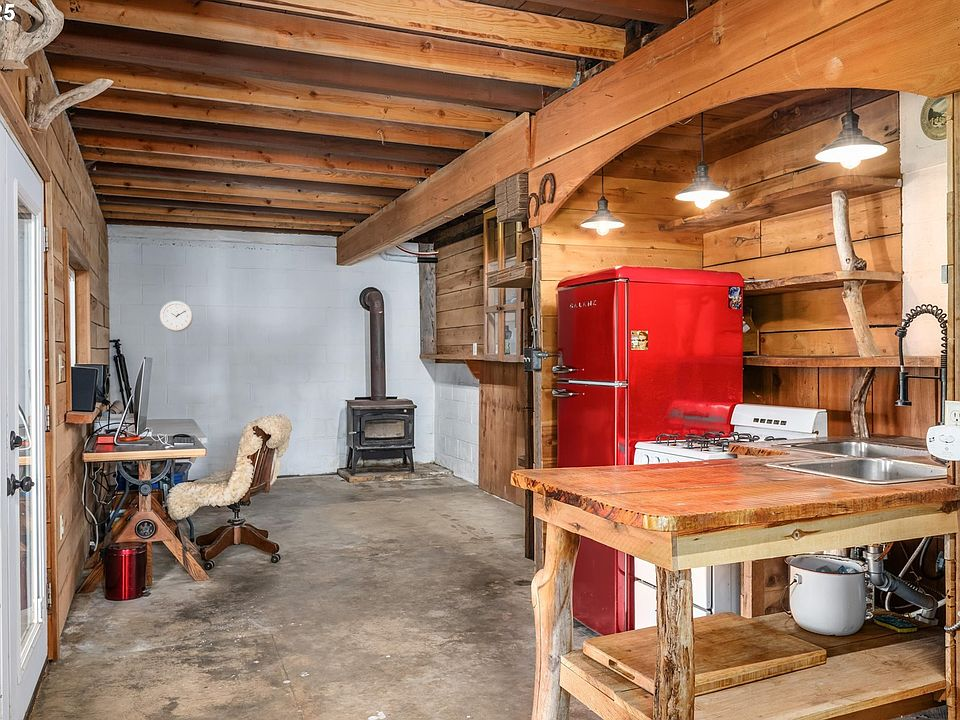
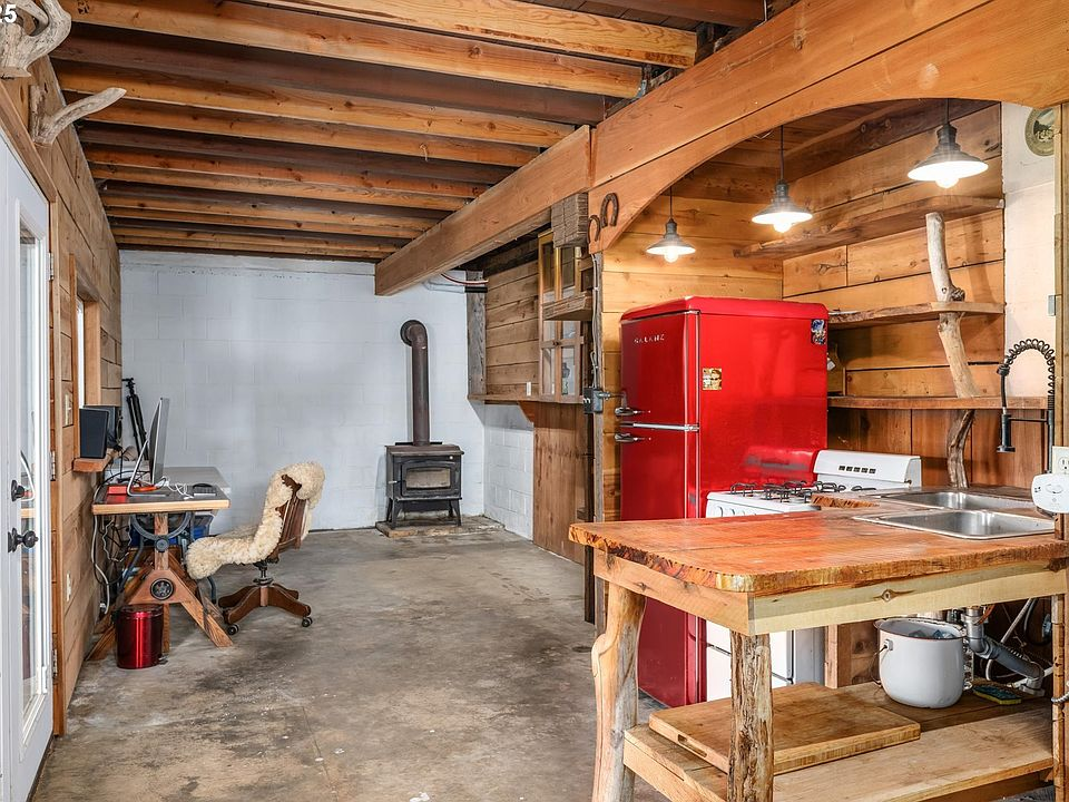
- wall clock (176, 316)
